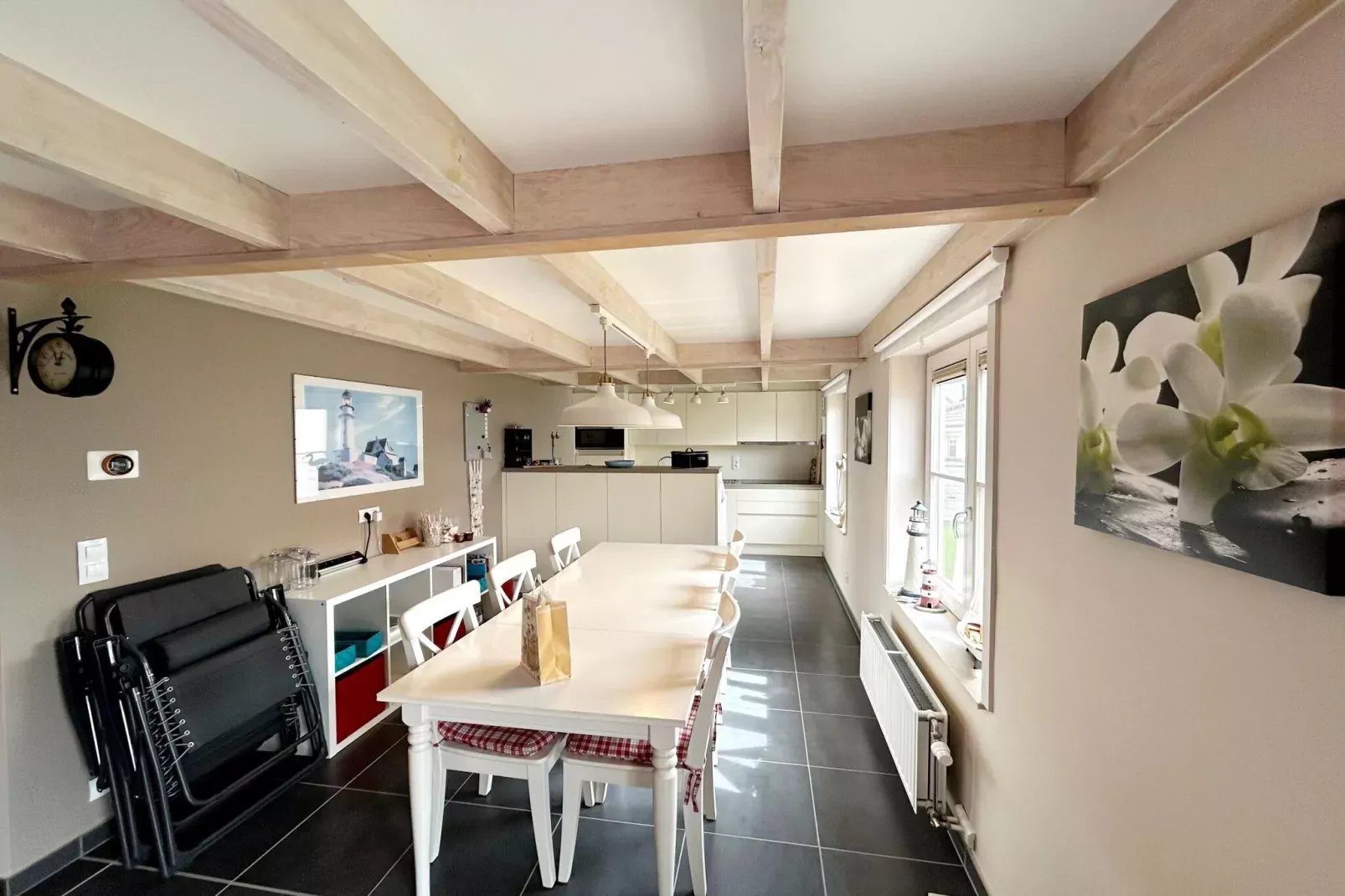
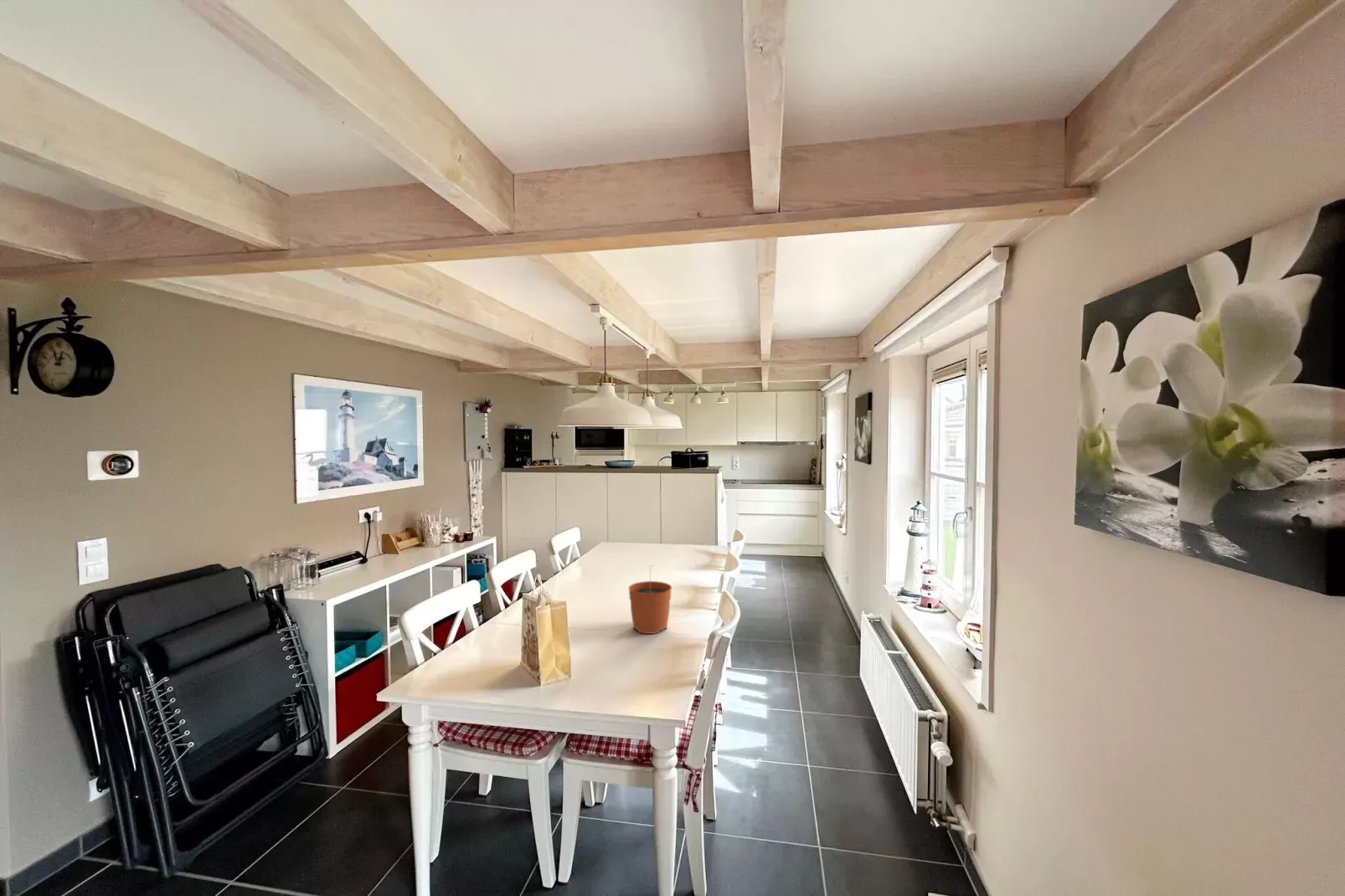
+ plant pot (650, 597)
